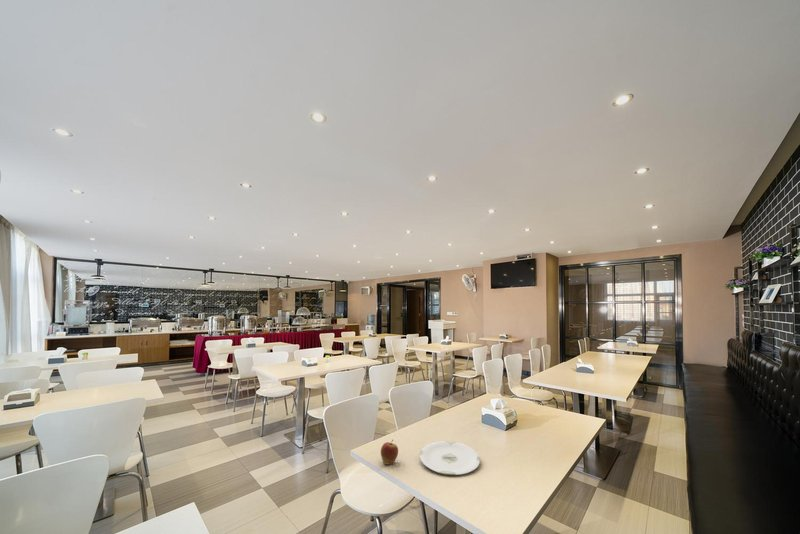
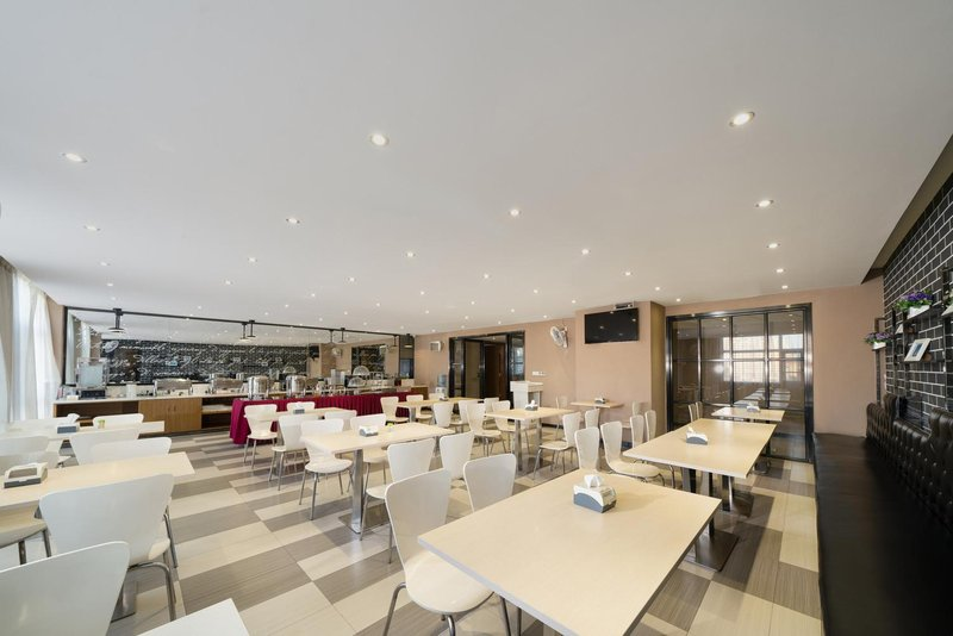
- plate (449, 458)
- apple (389, 451)
